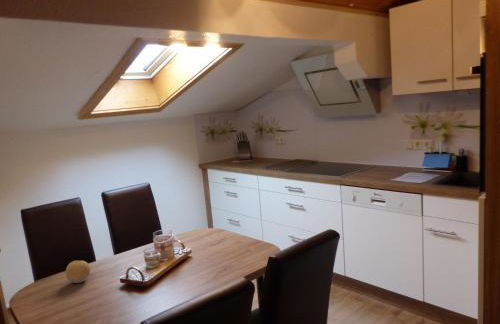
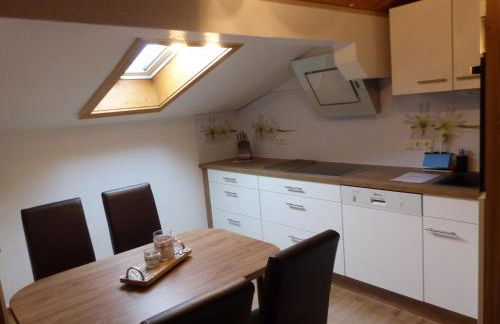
- fruit (77, 271)
